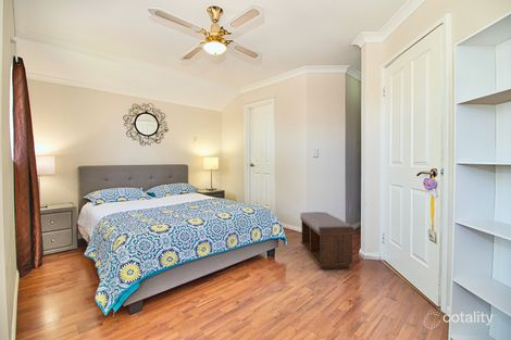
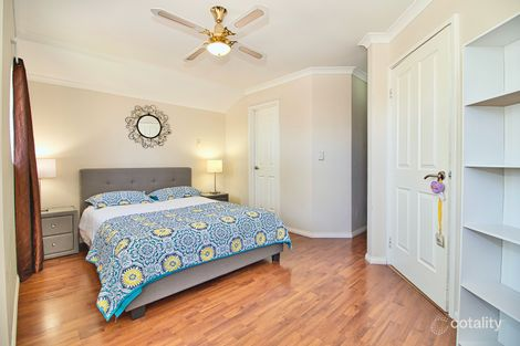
- bench (323, 237)
